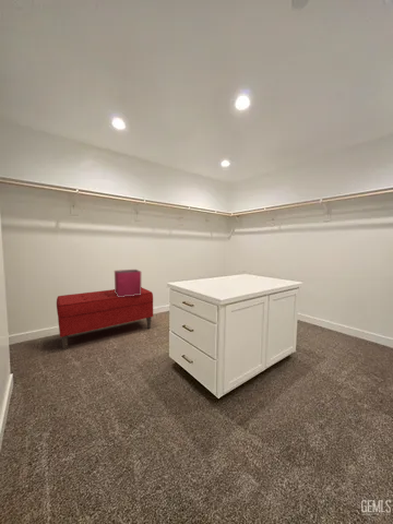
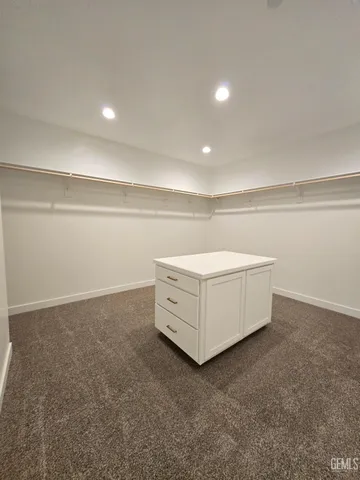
- bench (107, 312)
- storage bin (128, 282)
